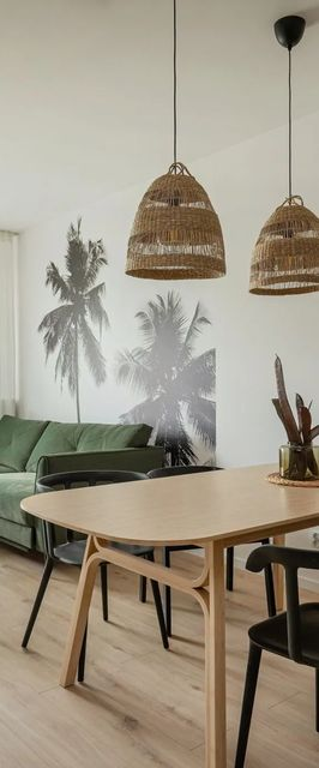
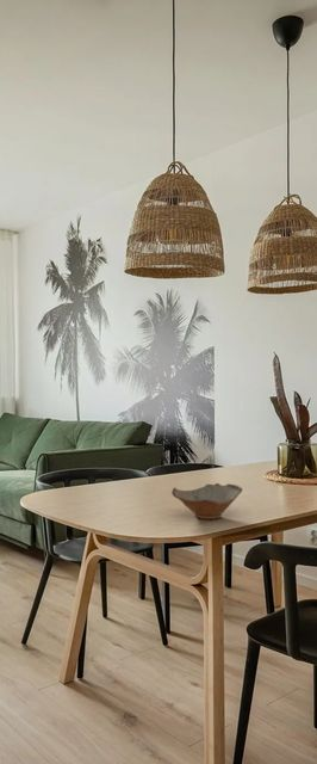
+ ceramic bowl (206, 501)
